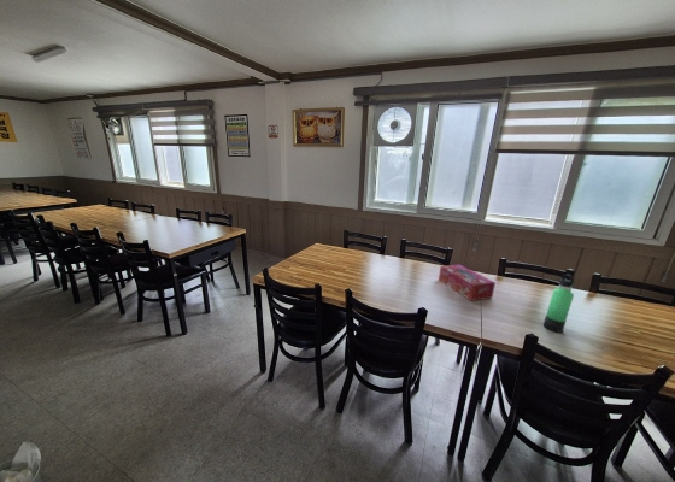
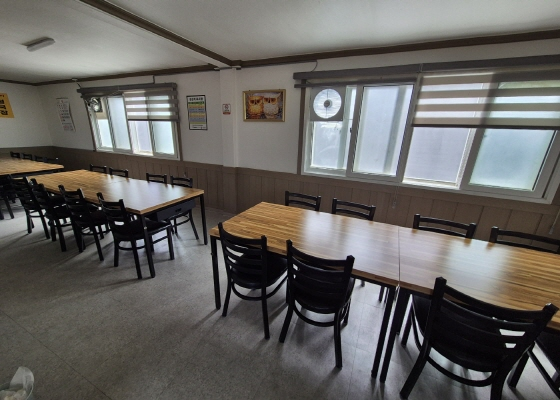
- thermos bottle (560, 301)
- tissue box (464, 281)
